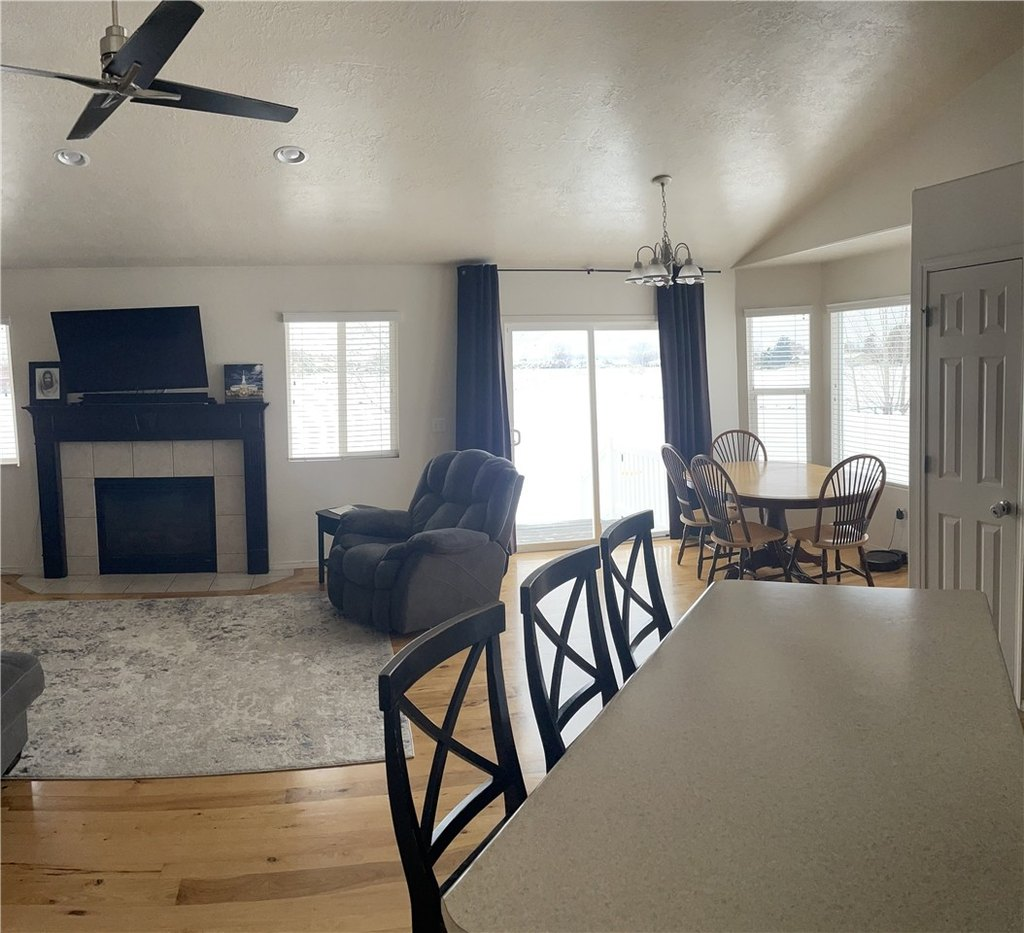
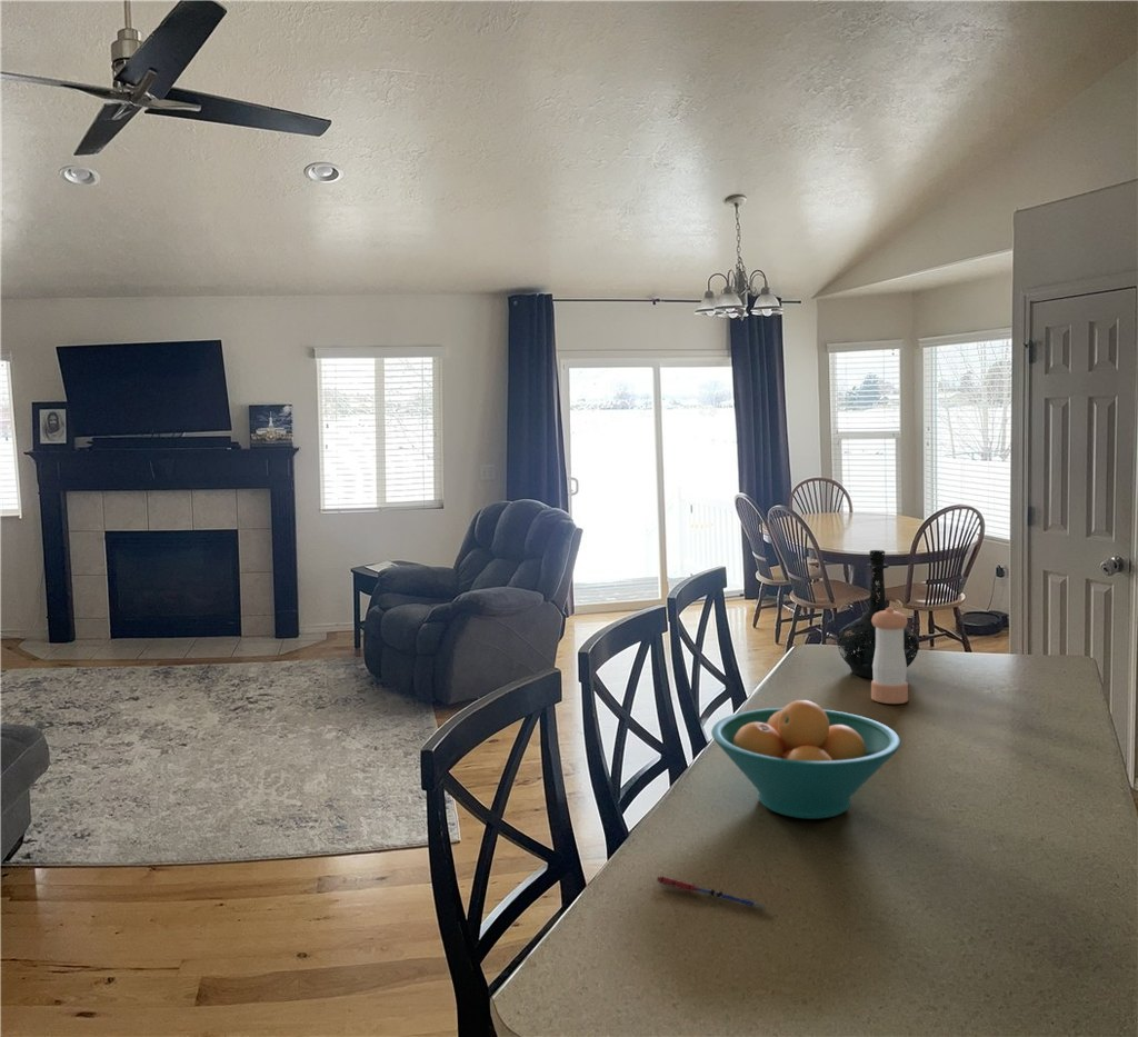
+ fruit bowl (803, 751)
+ bottle (877, 611)
+ pen (709, 890)
+ pepper shaker (889, 654)
